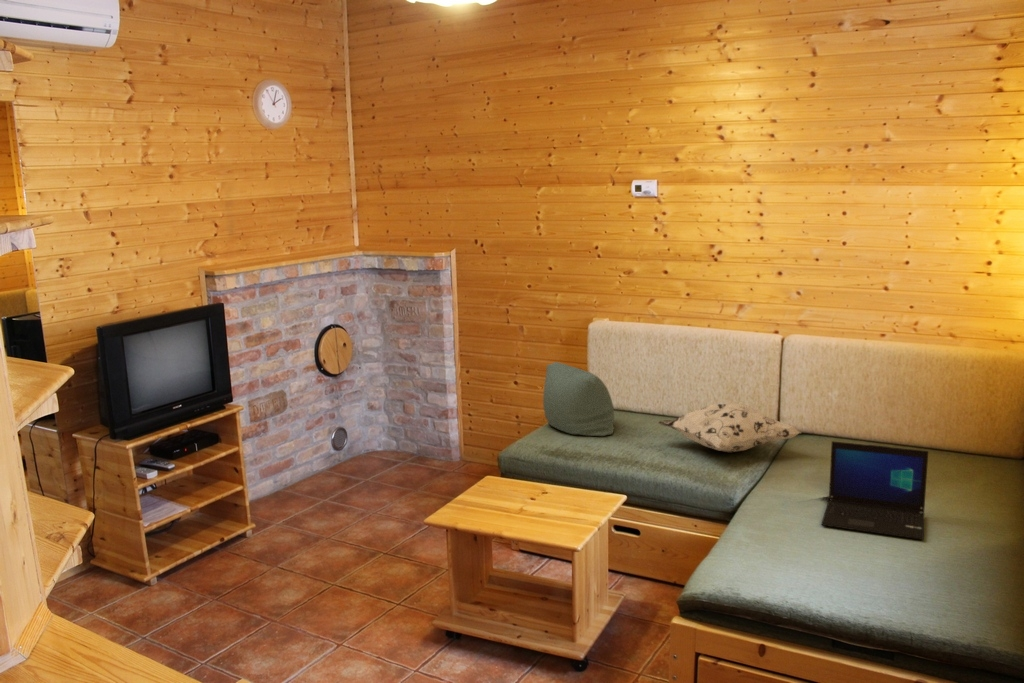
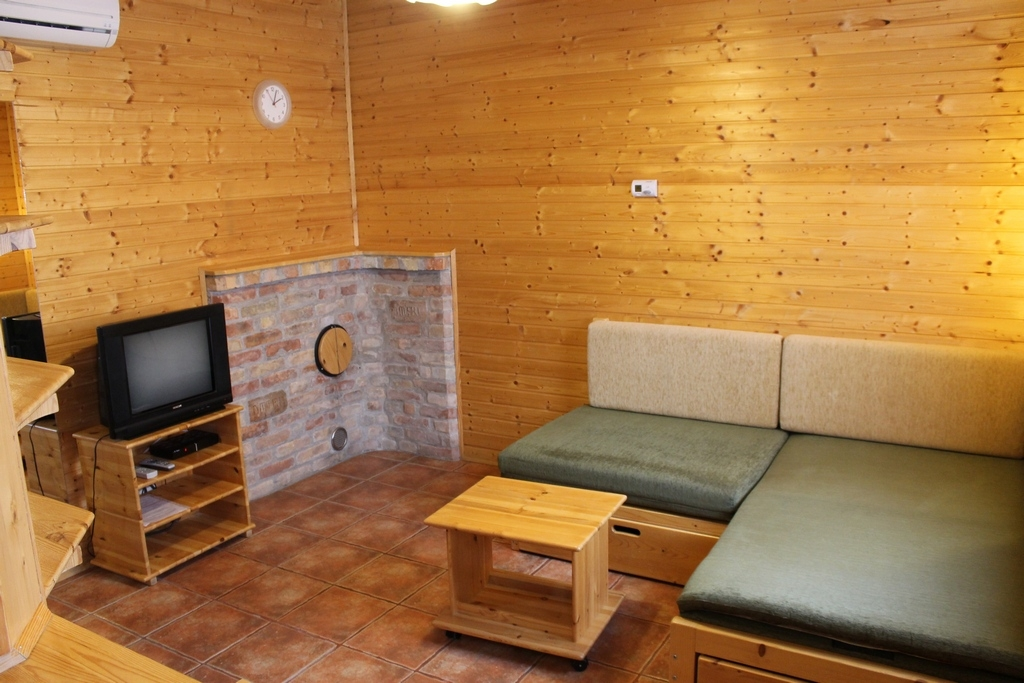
- decorative pillow (727, 427)
- laptop (875, 488)
- cushion (579, 396)
